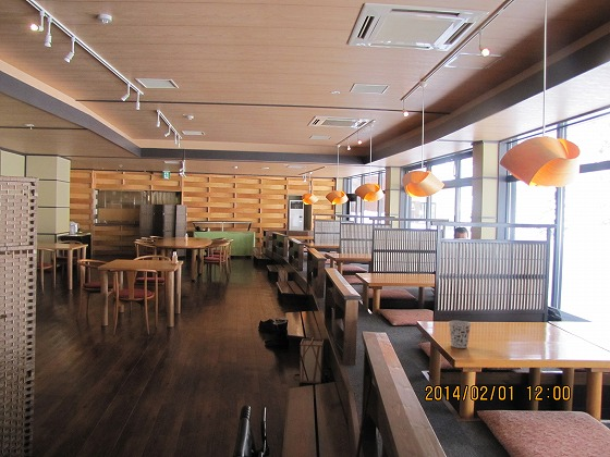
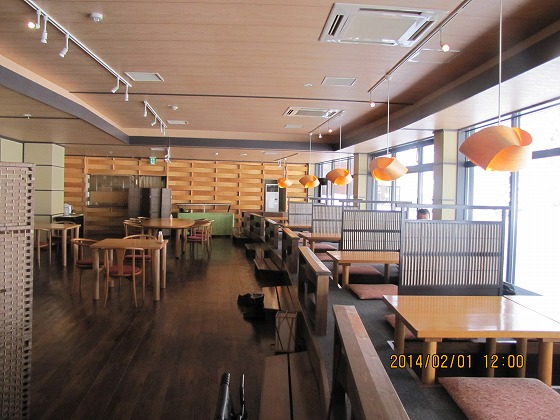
- cup (459, 334)
